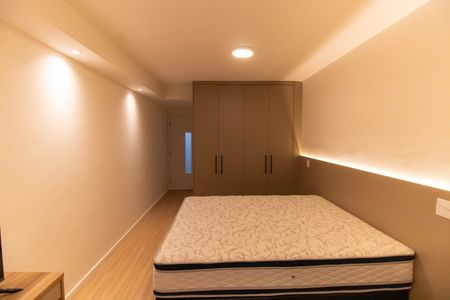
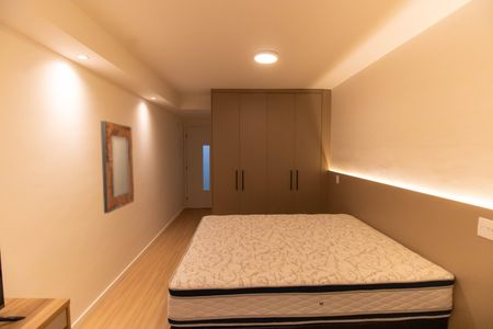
+ home mirror (119, 166)
